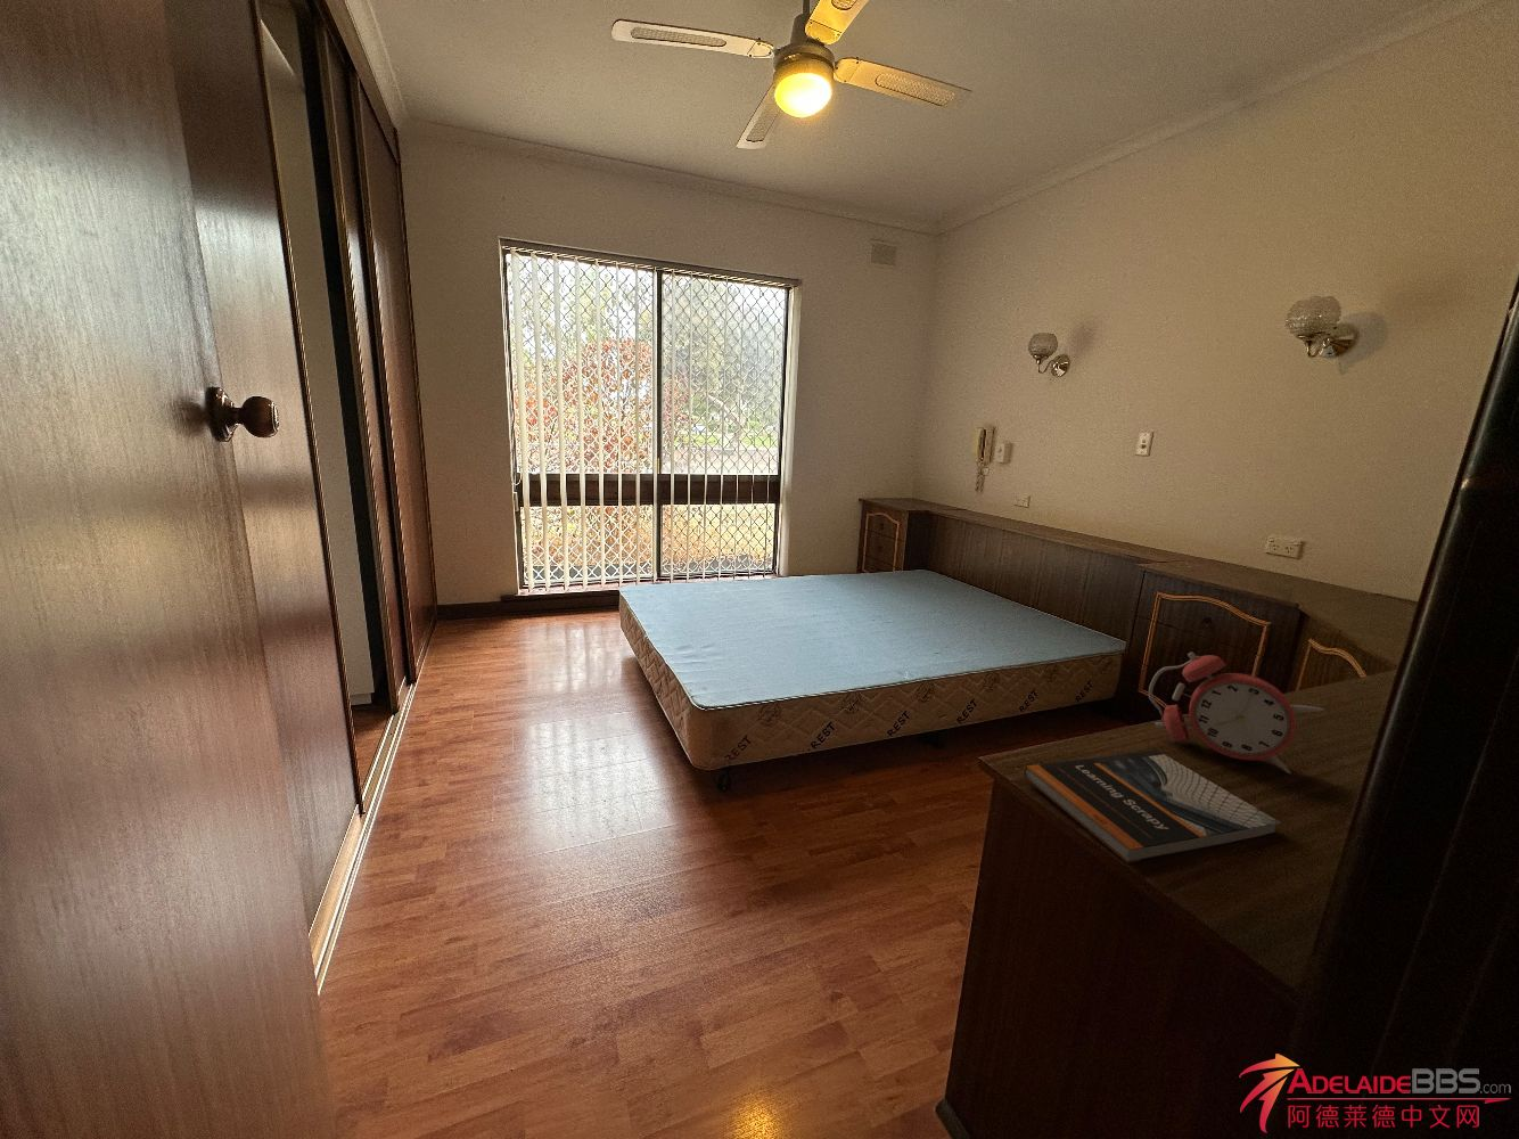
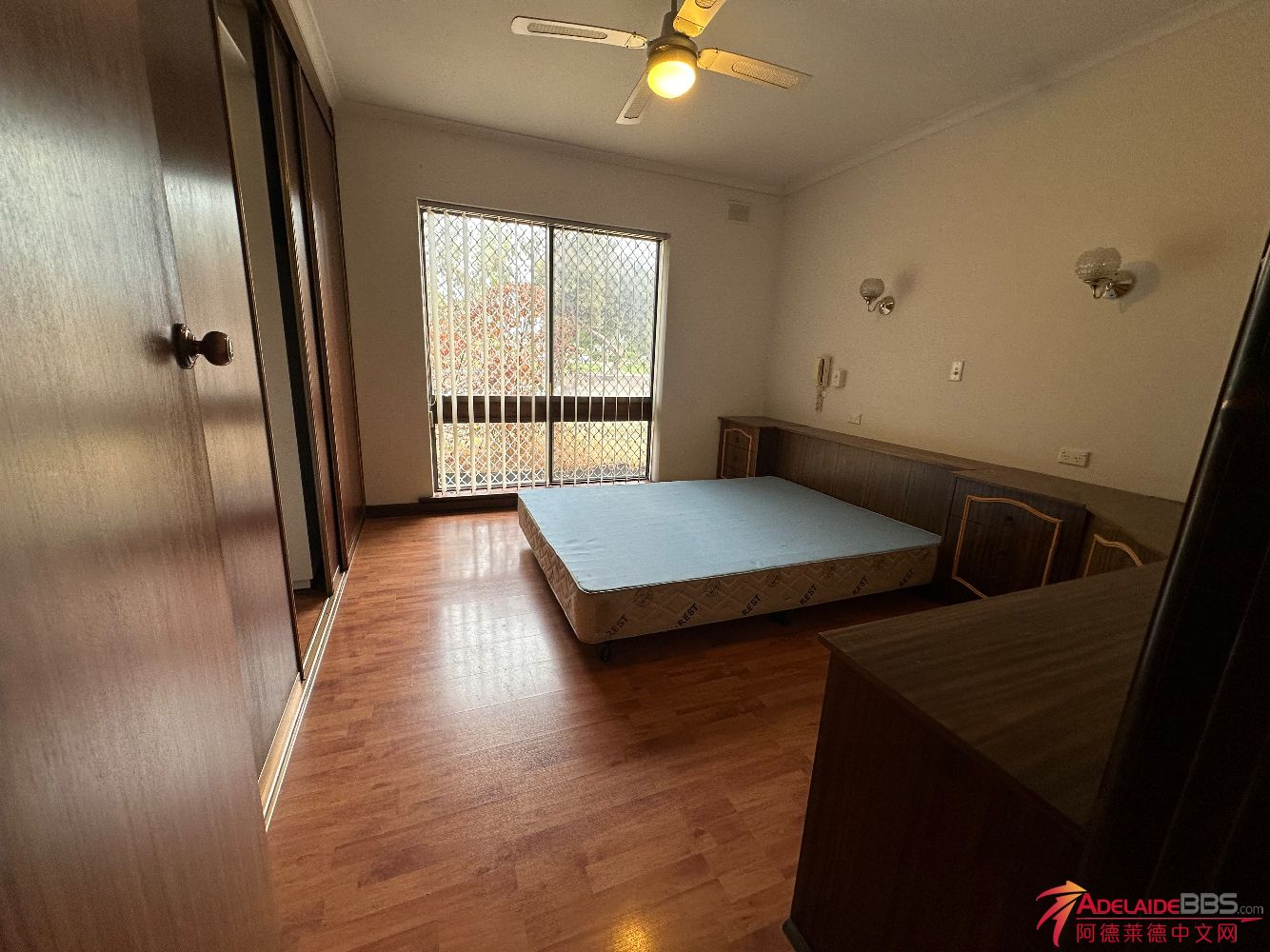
- alarm clock (1227, 706)
- book (1142, 796)
